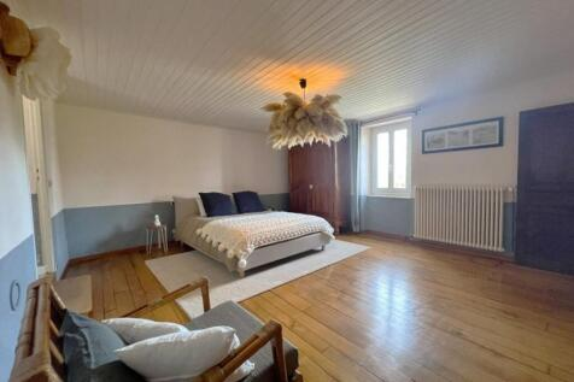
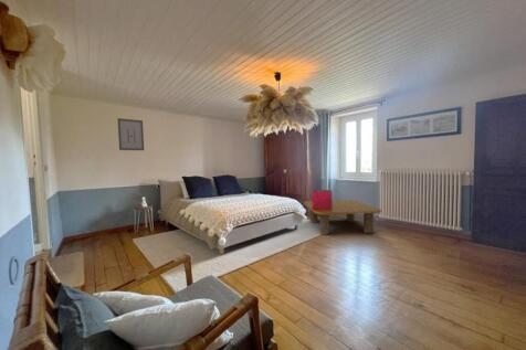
+ coffee table (338, 213)
+ storage bin (322, 199)
+ wall art (130, 135)
